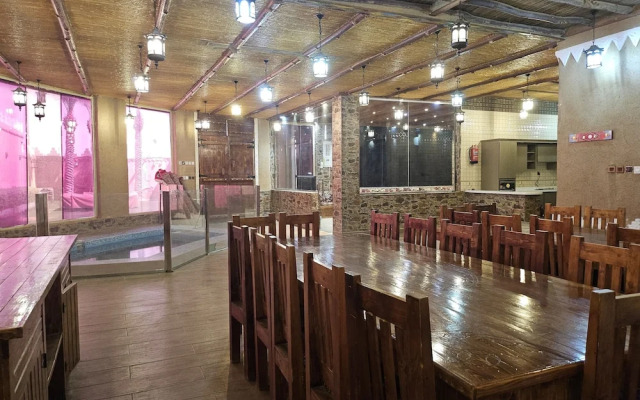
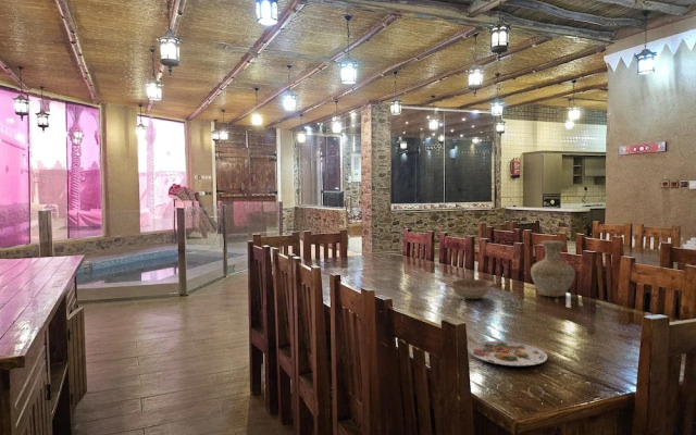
+ decorative bowl (470, 289)
+ plate (507, 353)
+ vase (551, 268)
